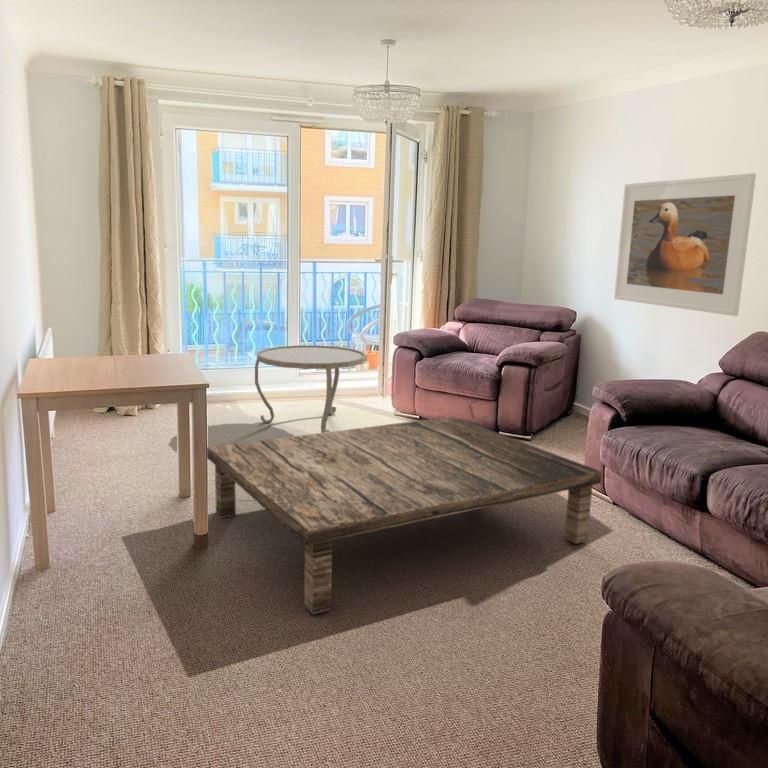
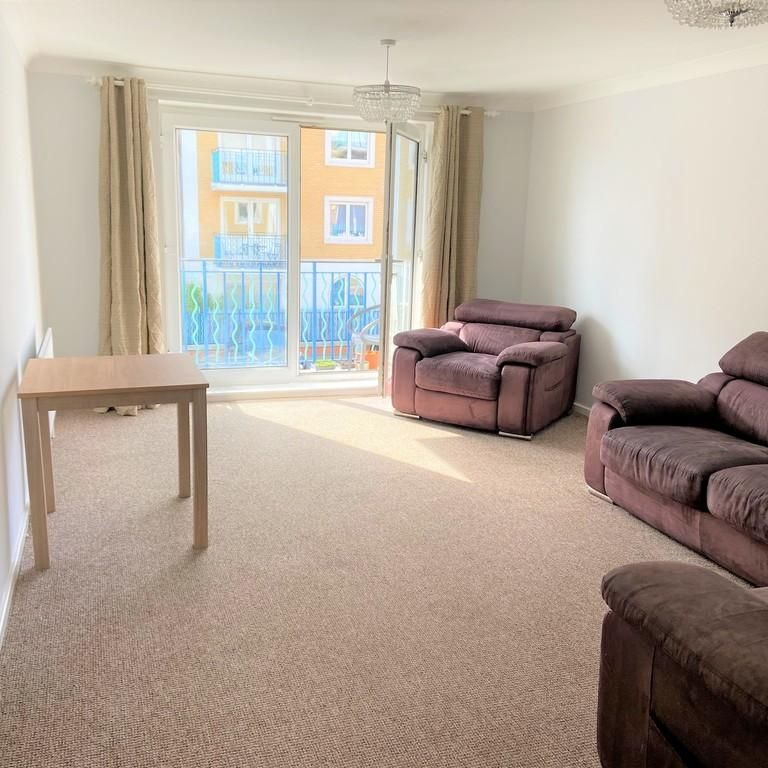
- coffee table (397, 493)
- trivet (326, 391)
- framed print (676, 244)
